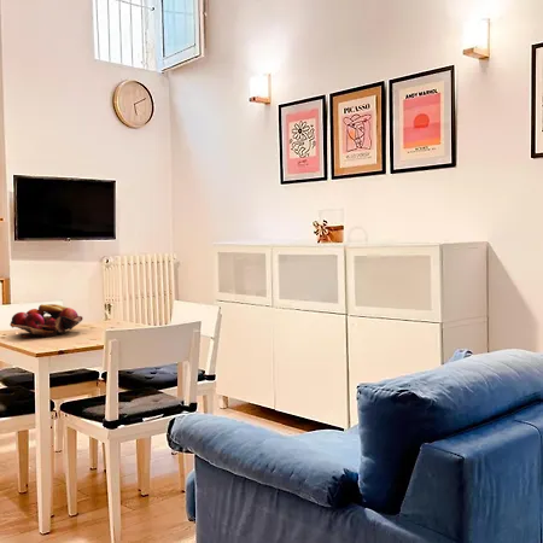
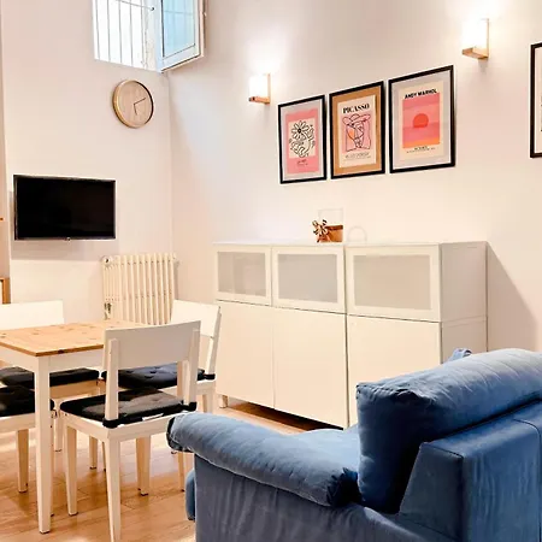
- fruit basket (47, 319)
